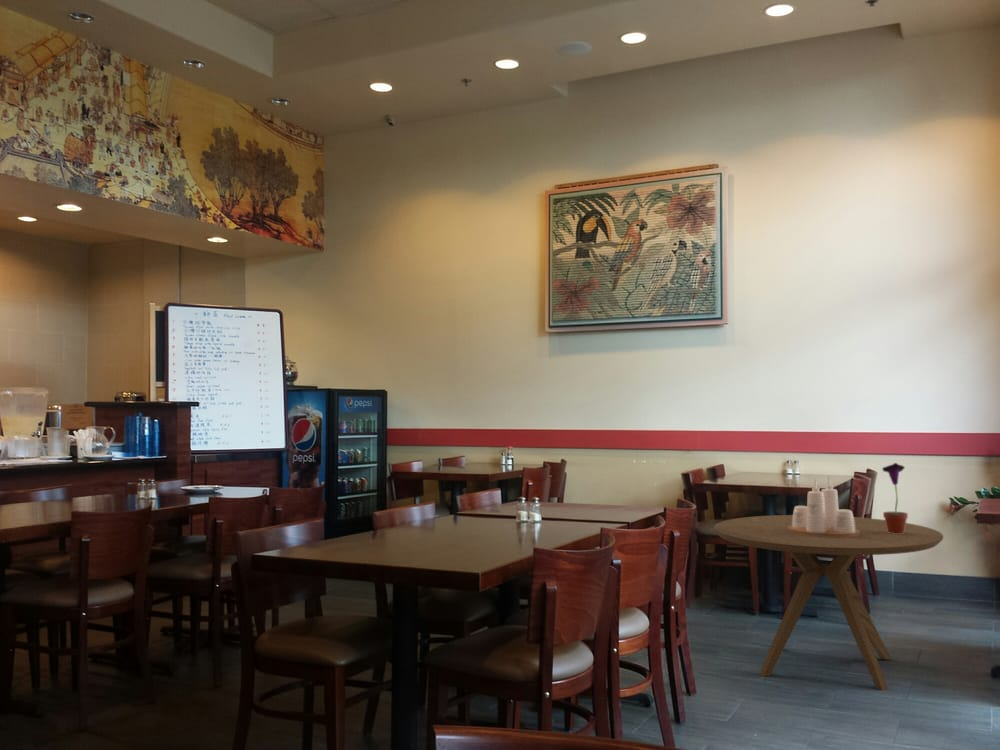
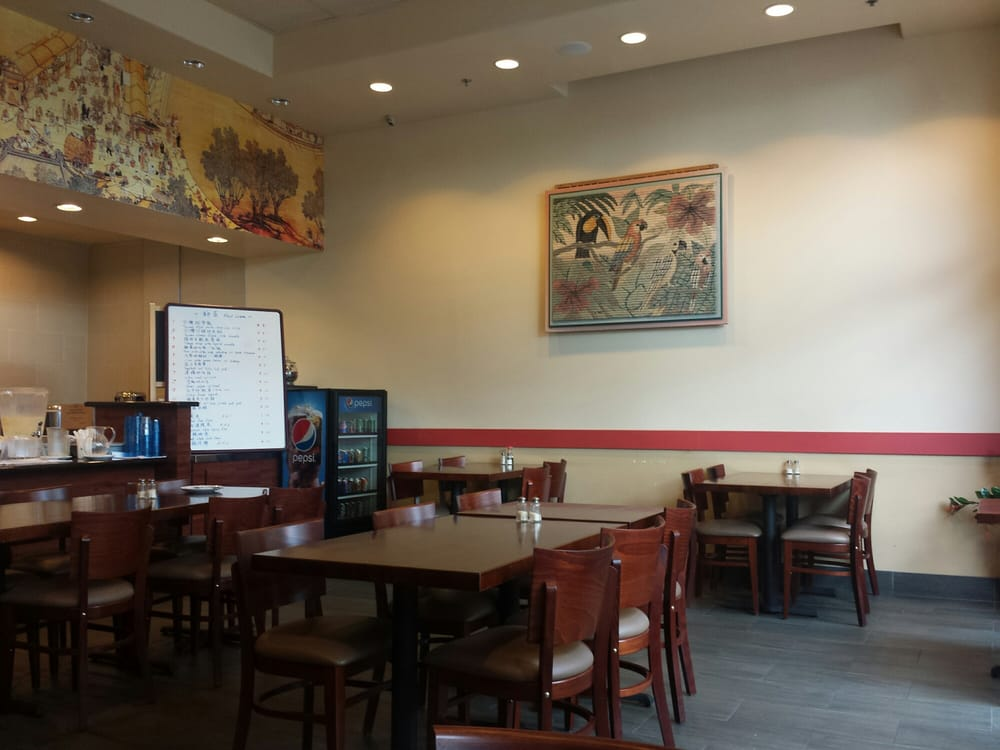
- potted flower (896, 496)
- dining table (835, 594)
- condiment set (822, 504)
